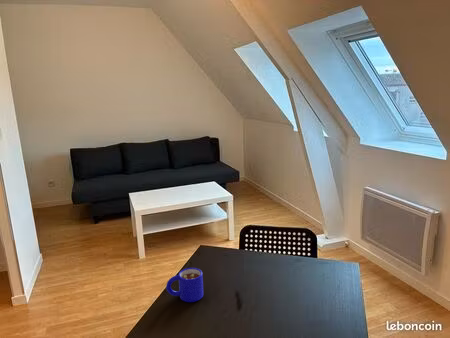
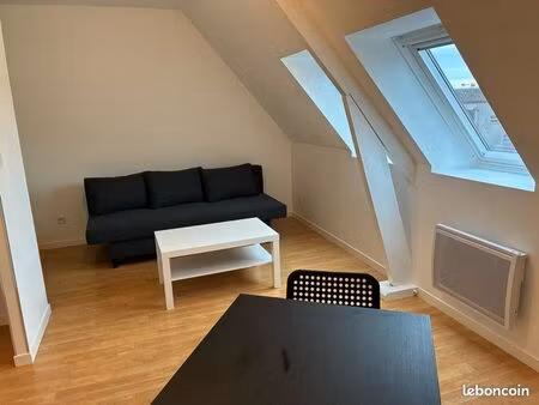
- mug (184, 285)
